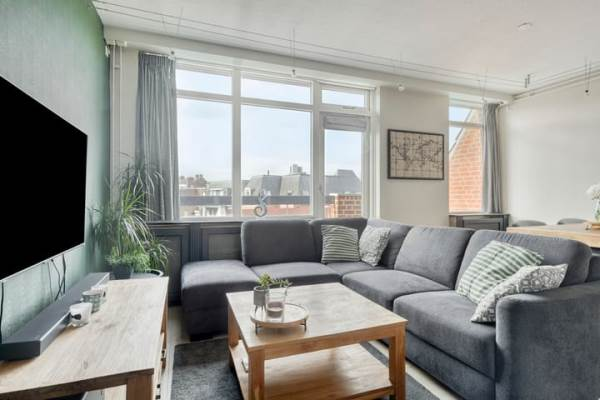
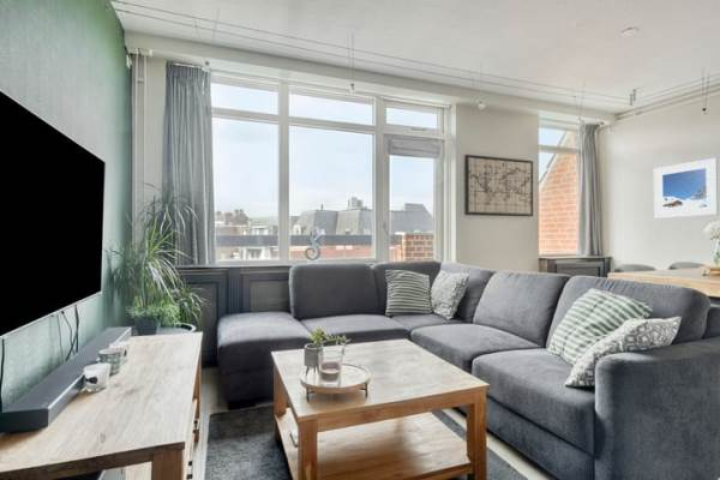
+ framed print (683, 190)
